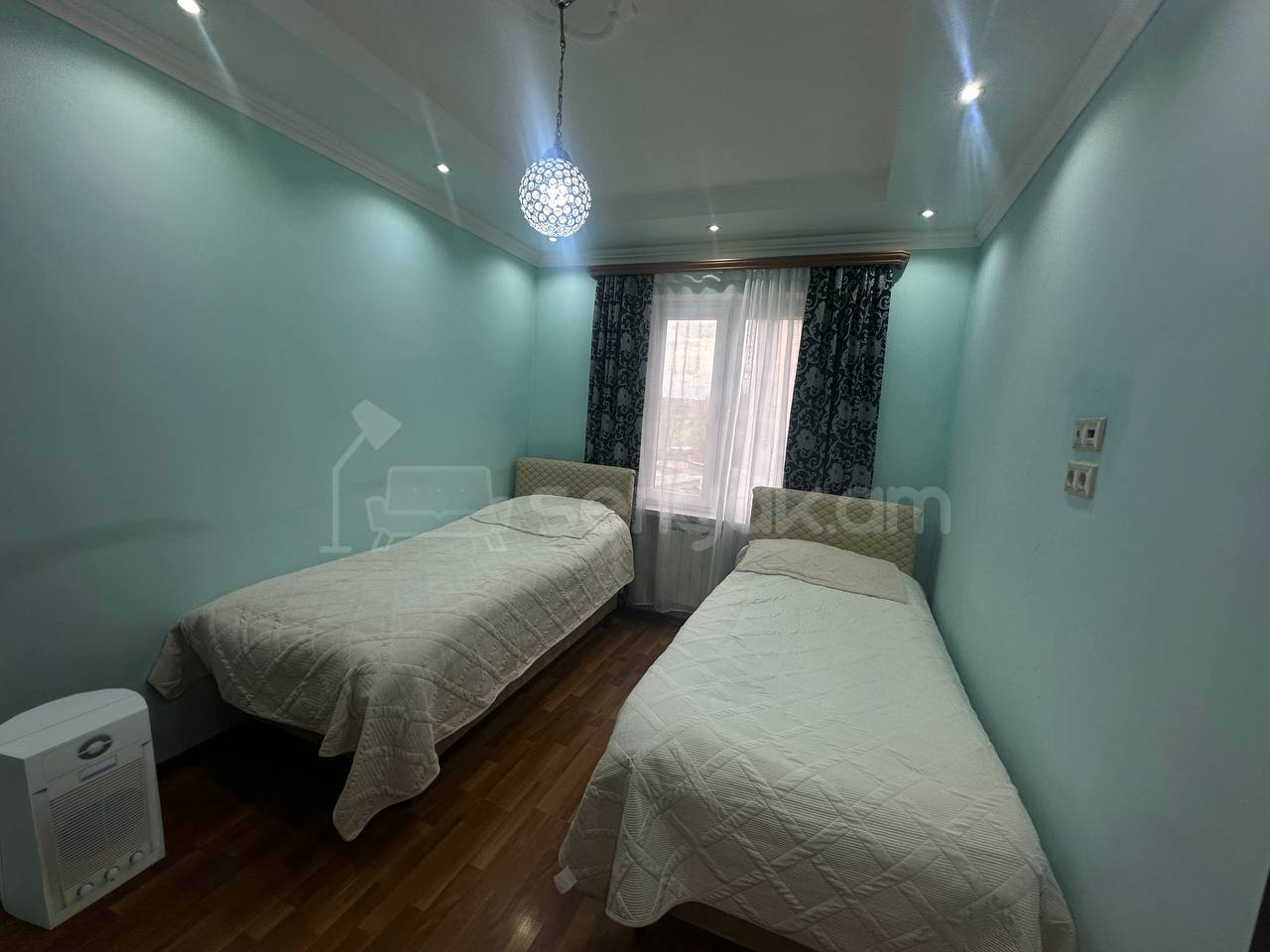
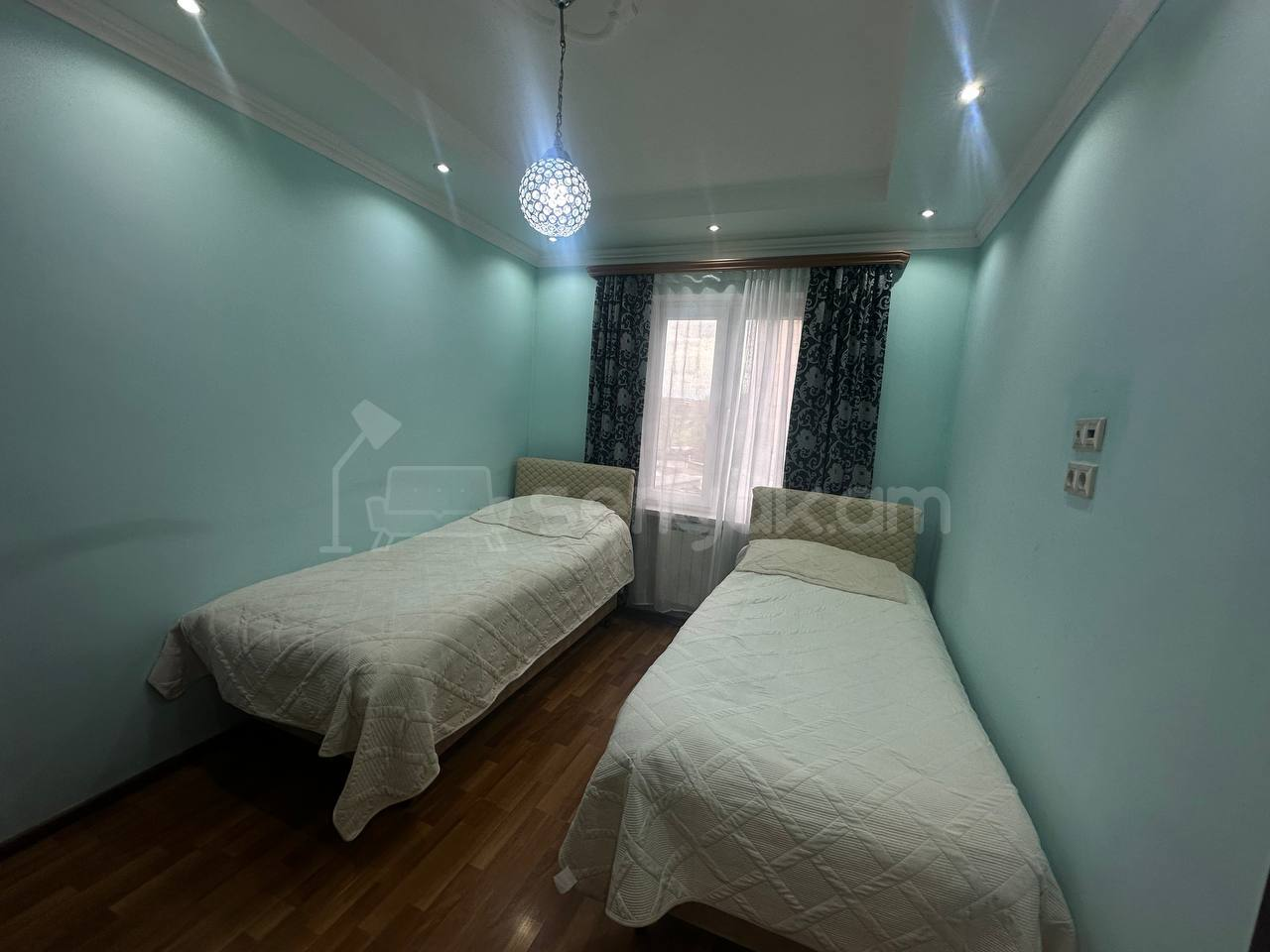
- fan (75, 793)
